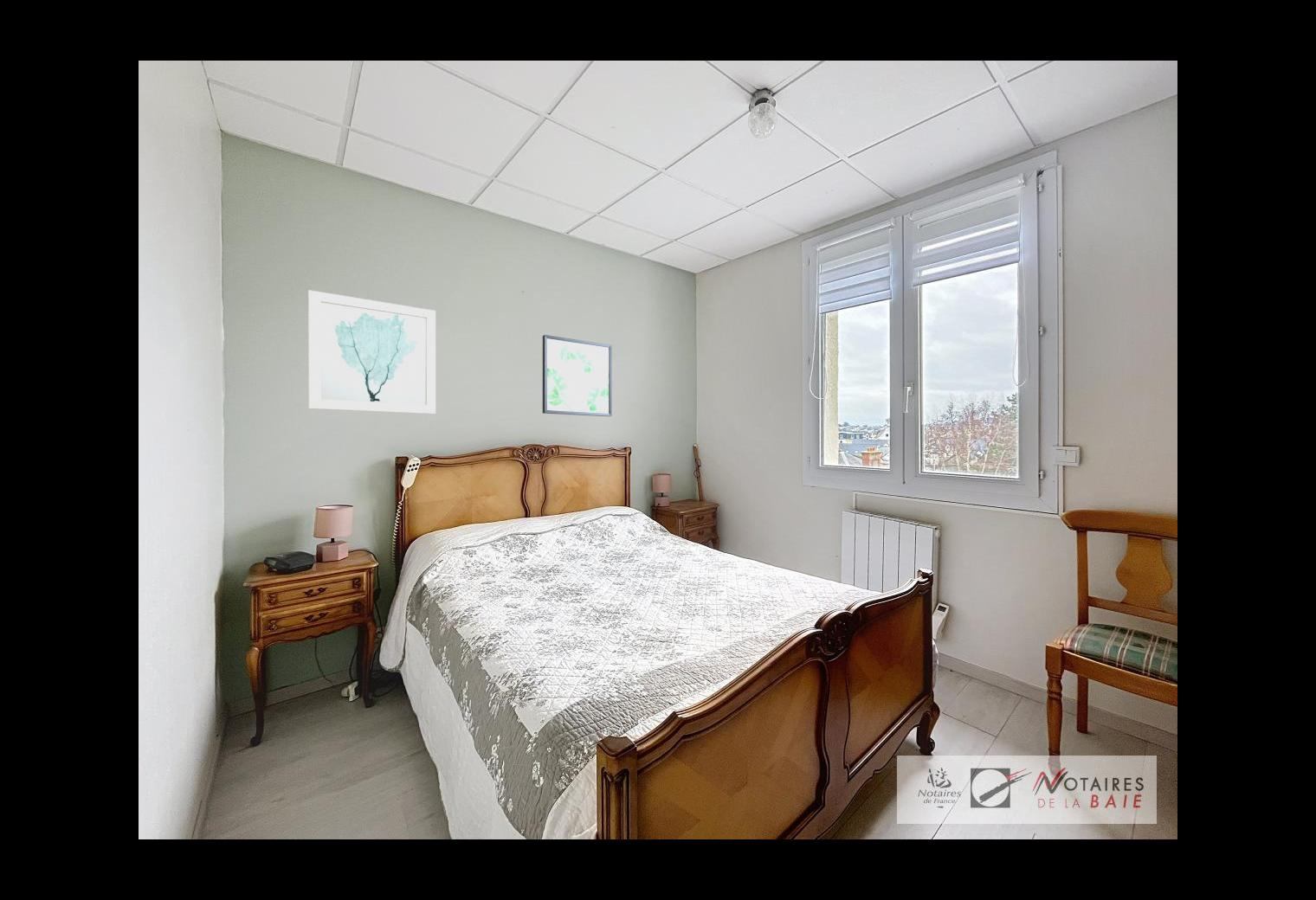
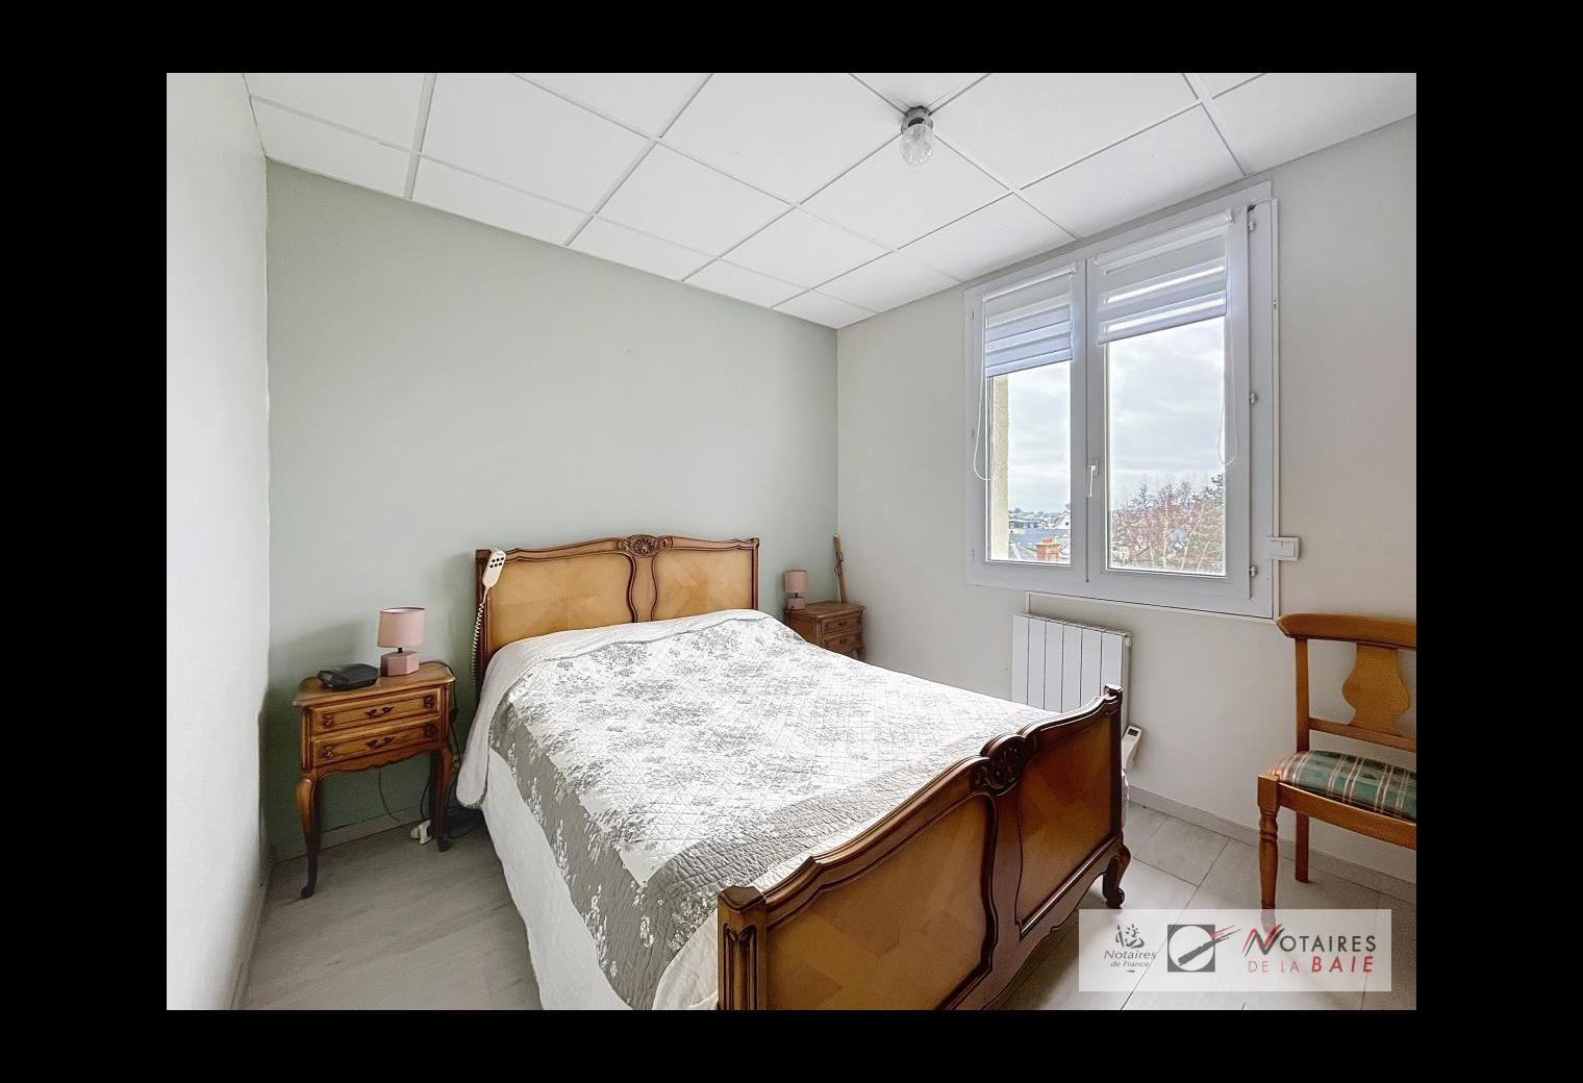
- wall art (376, 356)
- wall art (578, 377)
